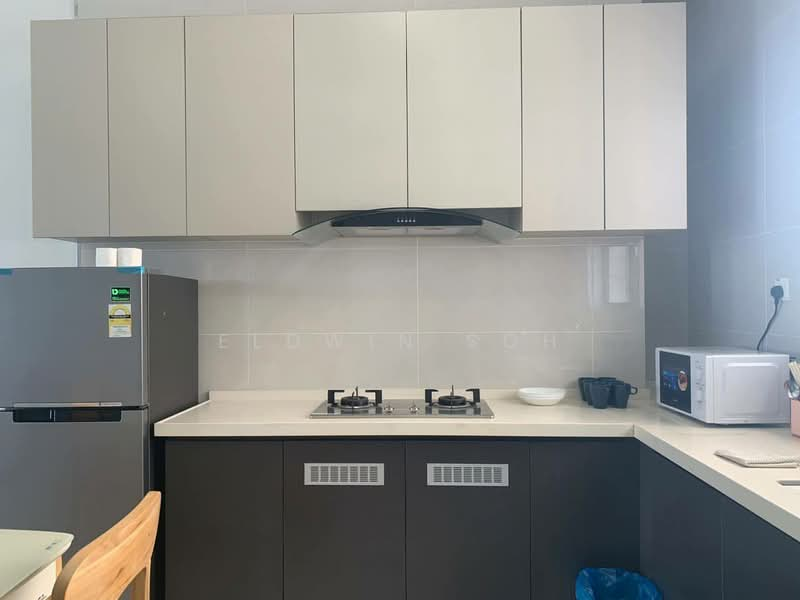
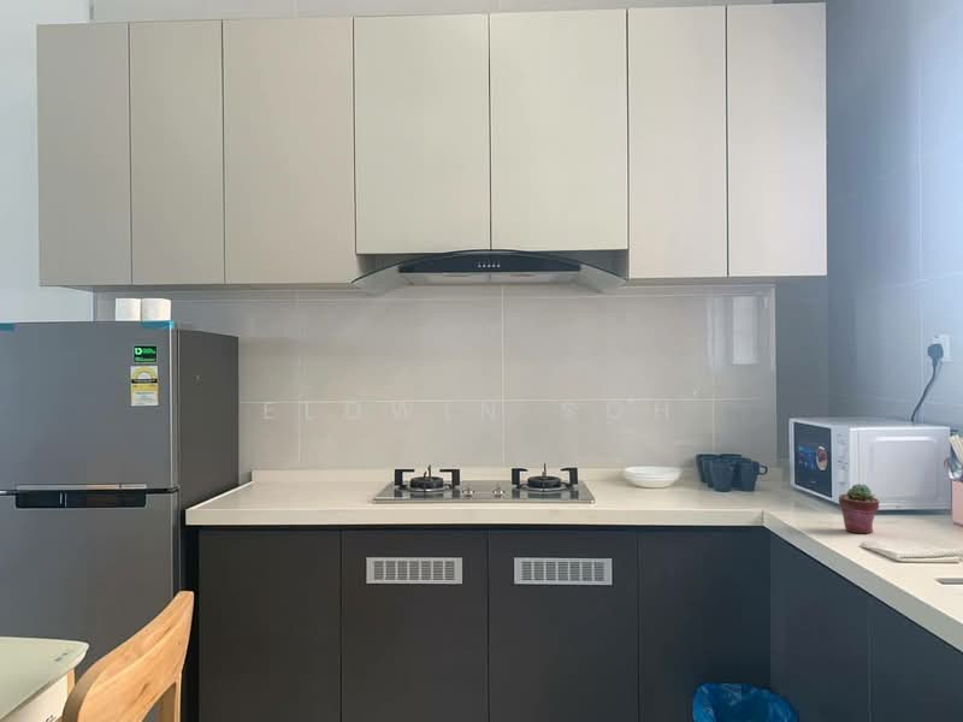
+ potted succulent (858, 507)
